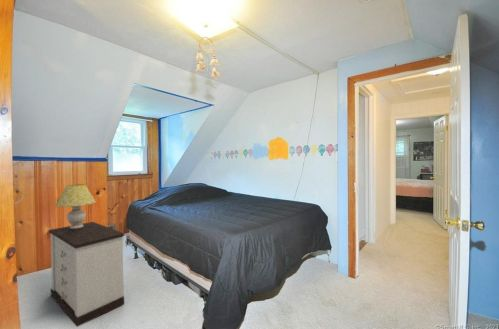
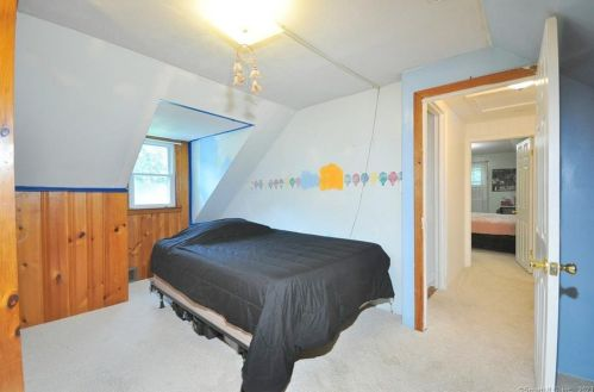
- nightstand (85, 265)
- table lamp (76, 206)
